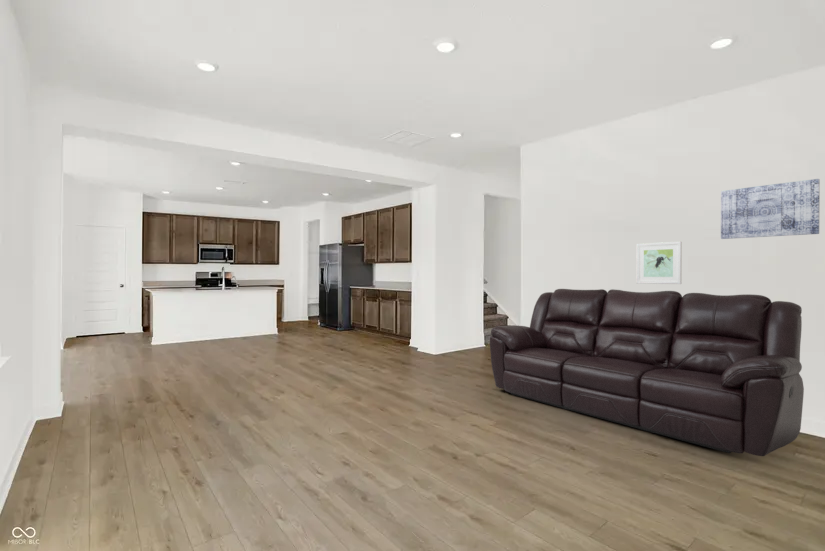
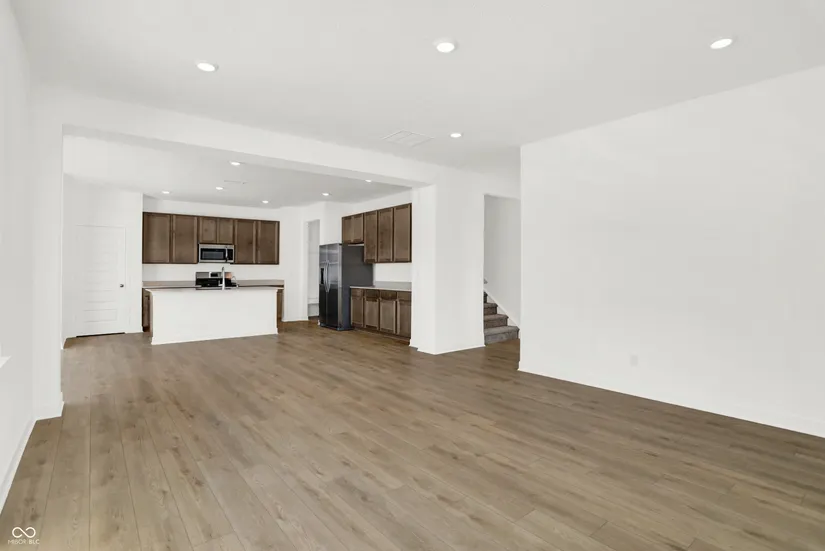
- wall art (766, 211)
- sofa (623, 349)
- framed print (658, 263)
